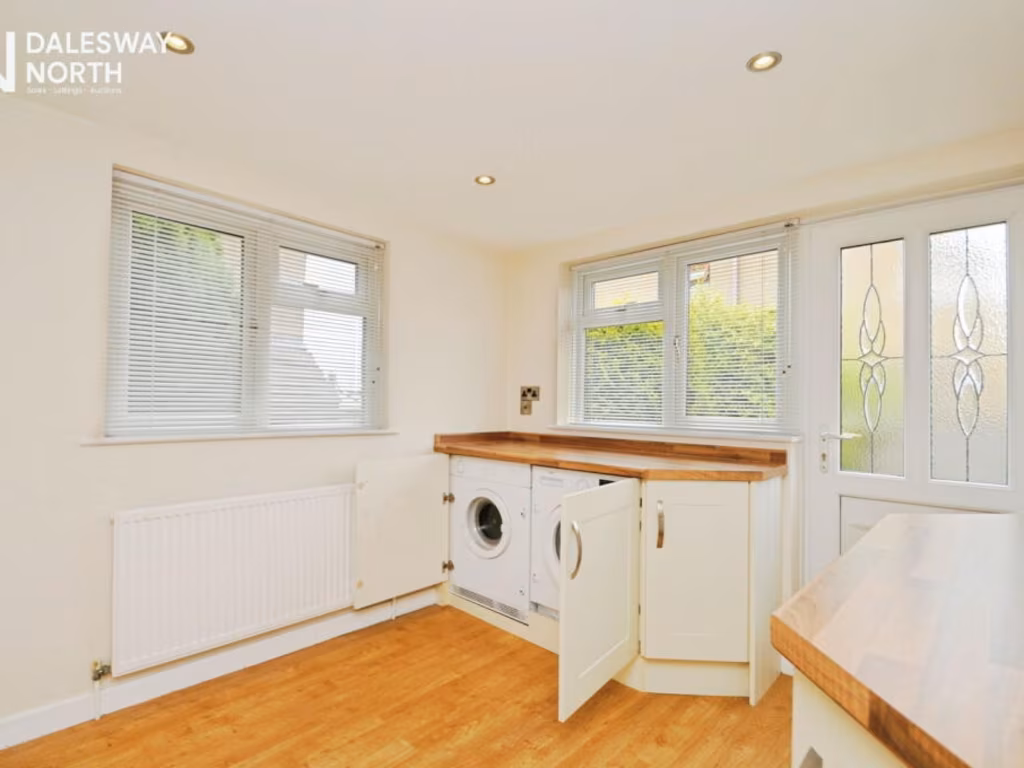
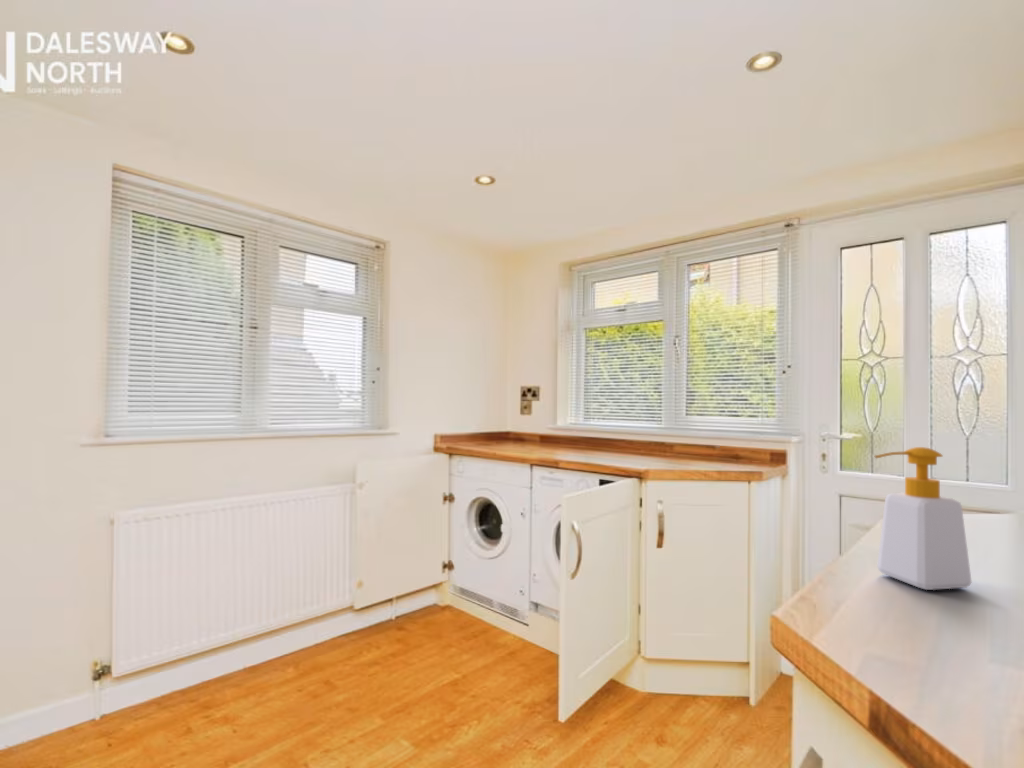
+ soap bottle (911, 514)
